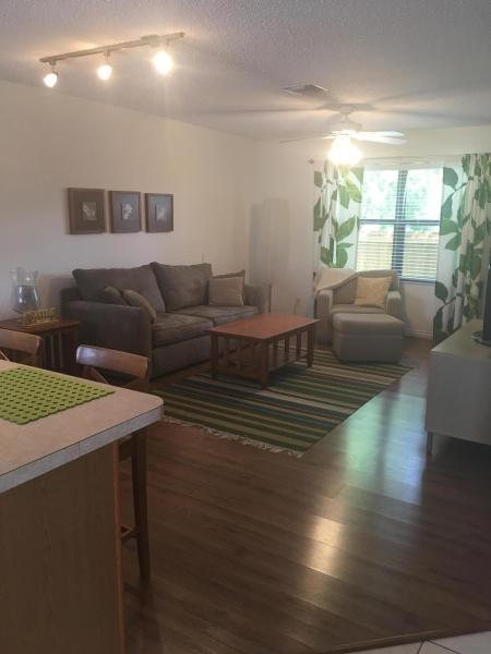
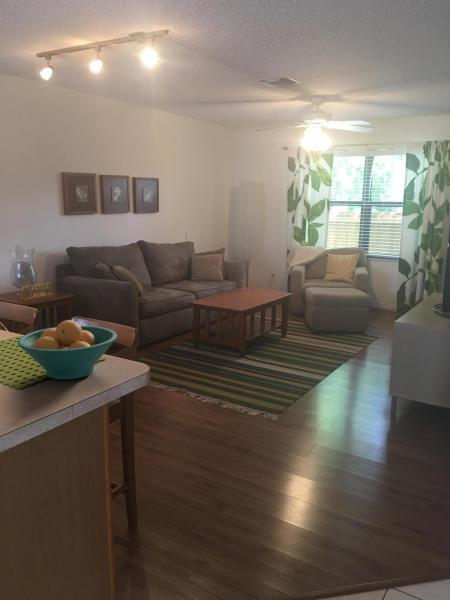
+ fruit bowl (69, 346)
